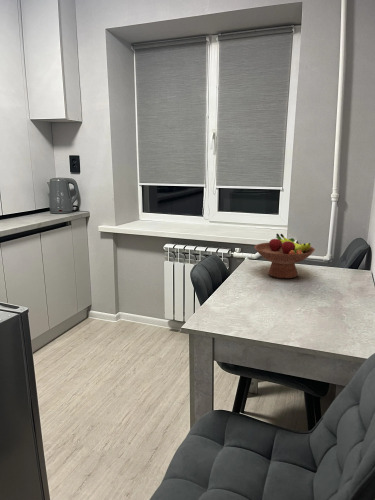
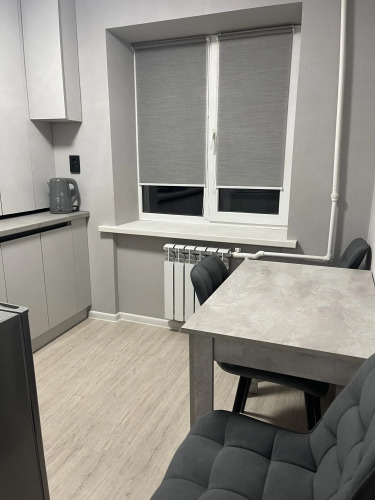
- fruit bowl (283, 256)
